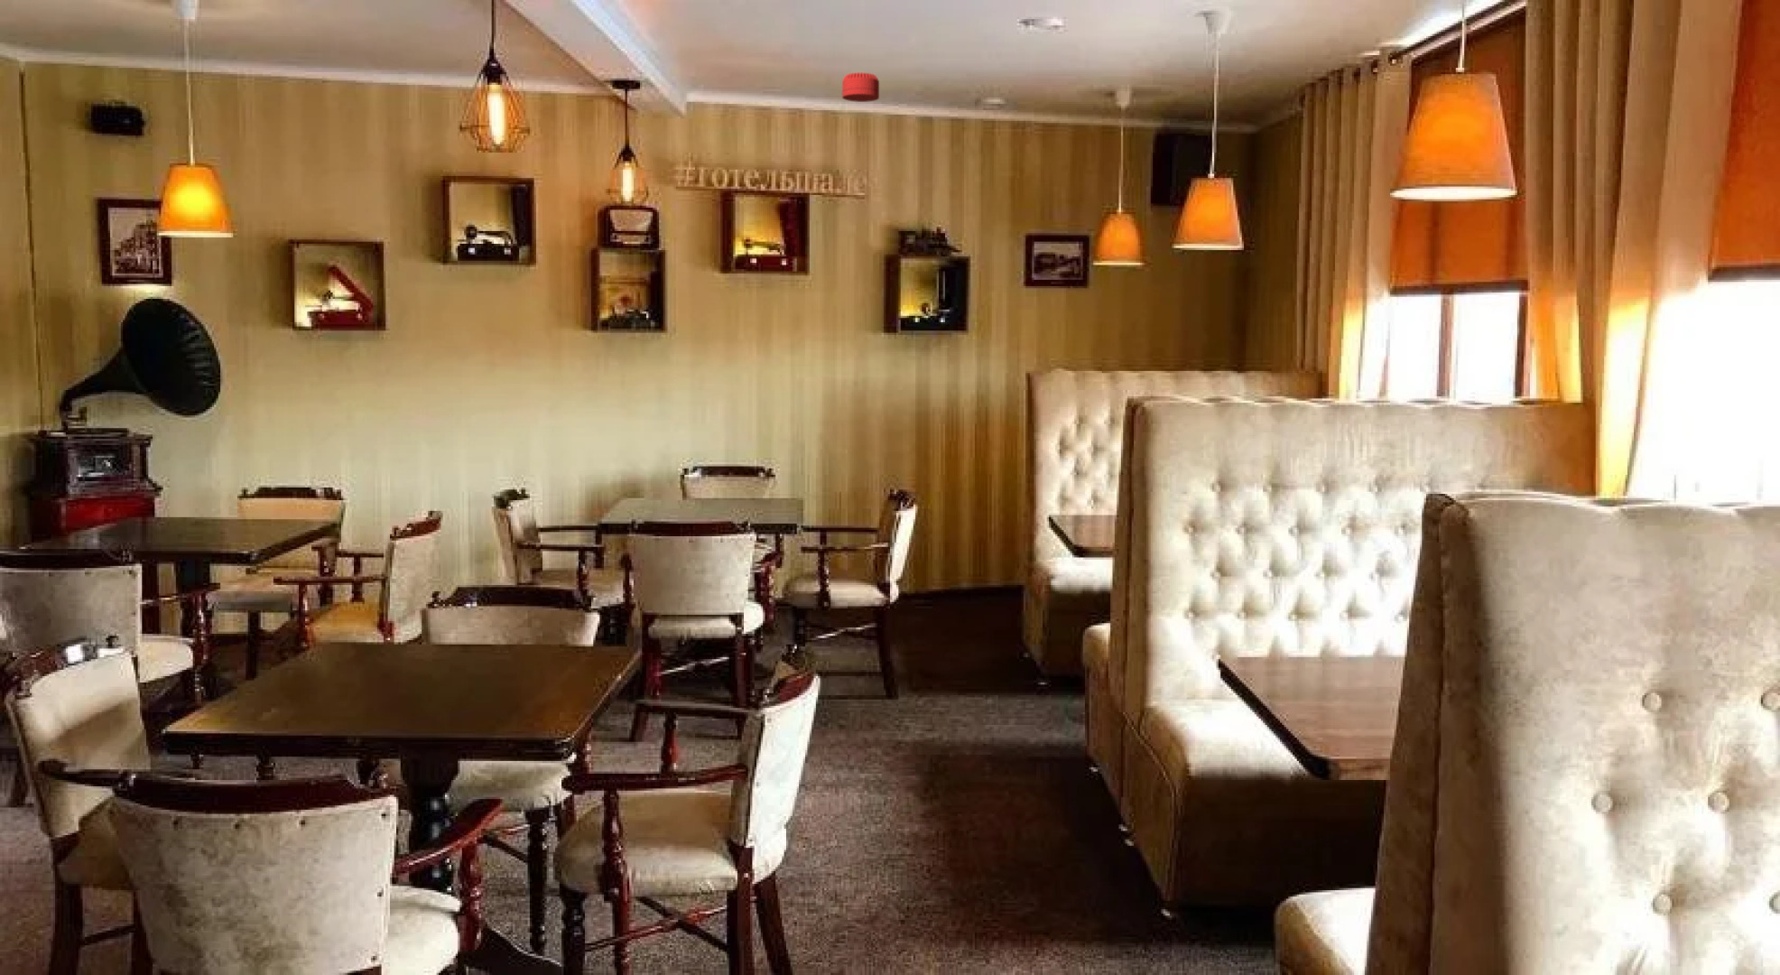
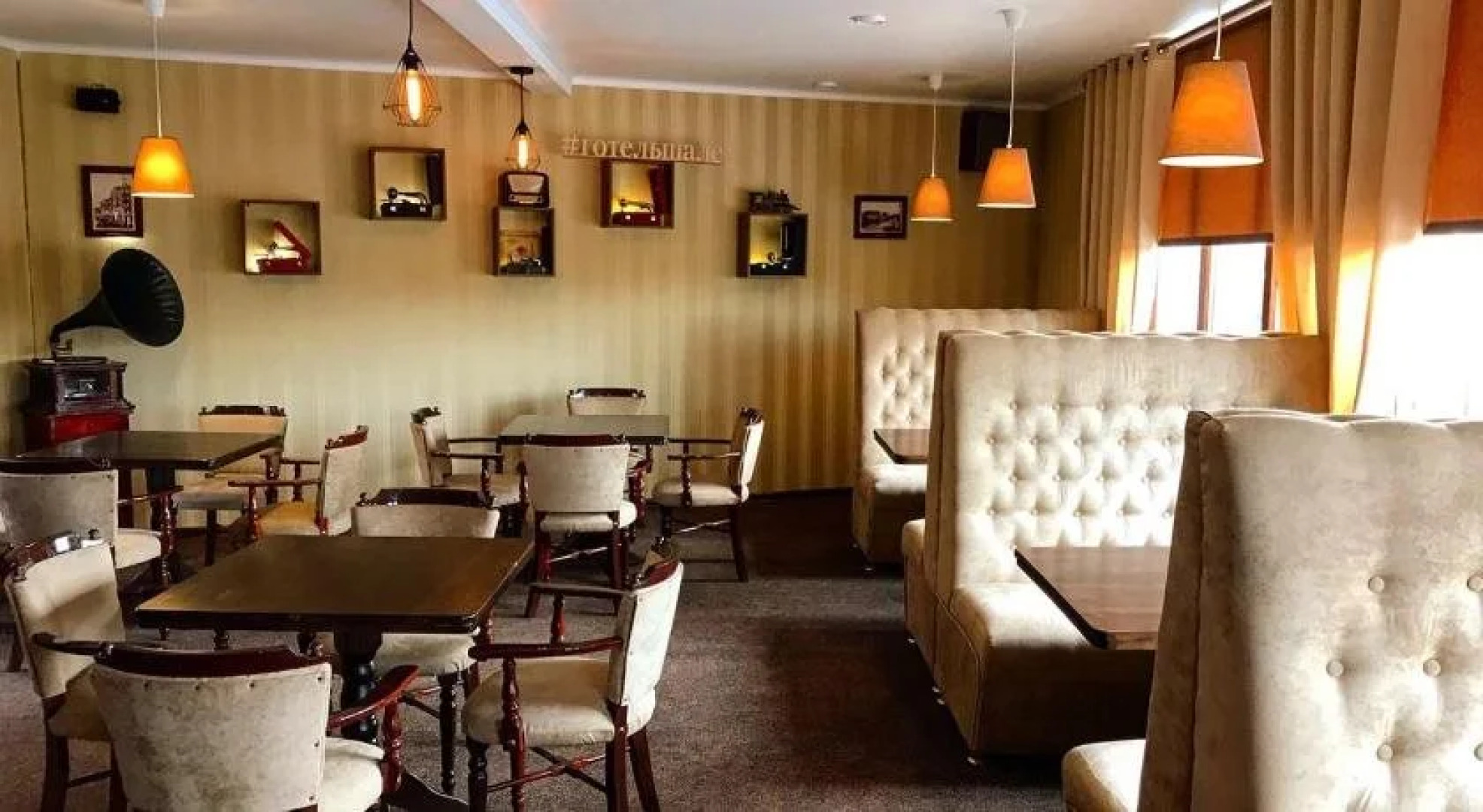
- smoke detector (861, 86)
